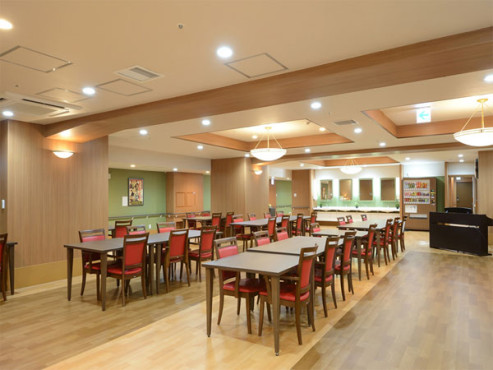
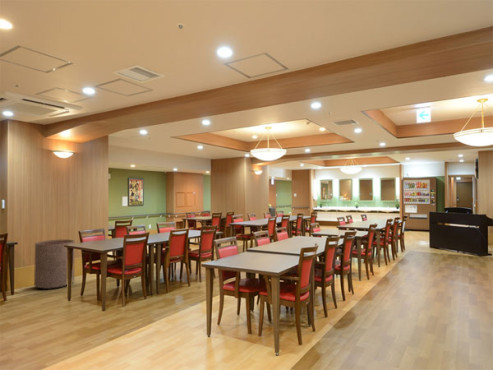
+ trash can (55, 263)
